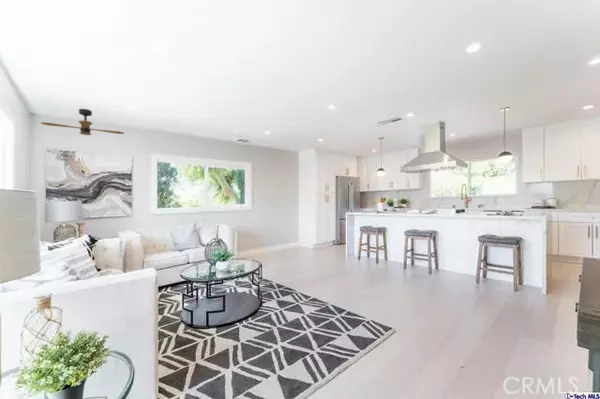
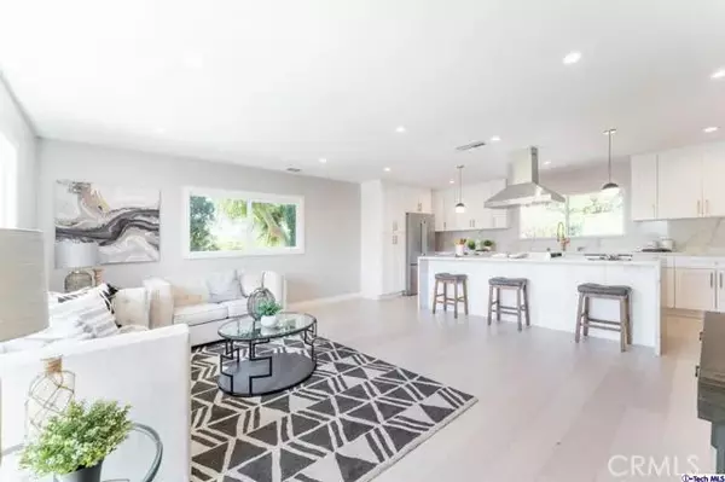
- ceiling fan (85, 120)
